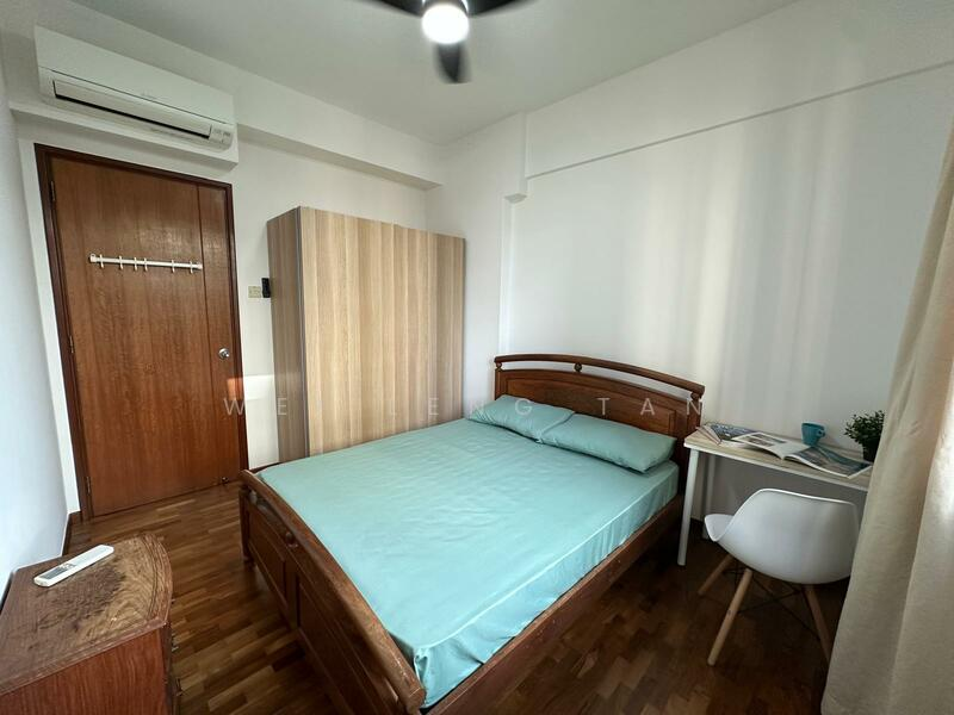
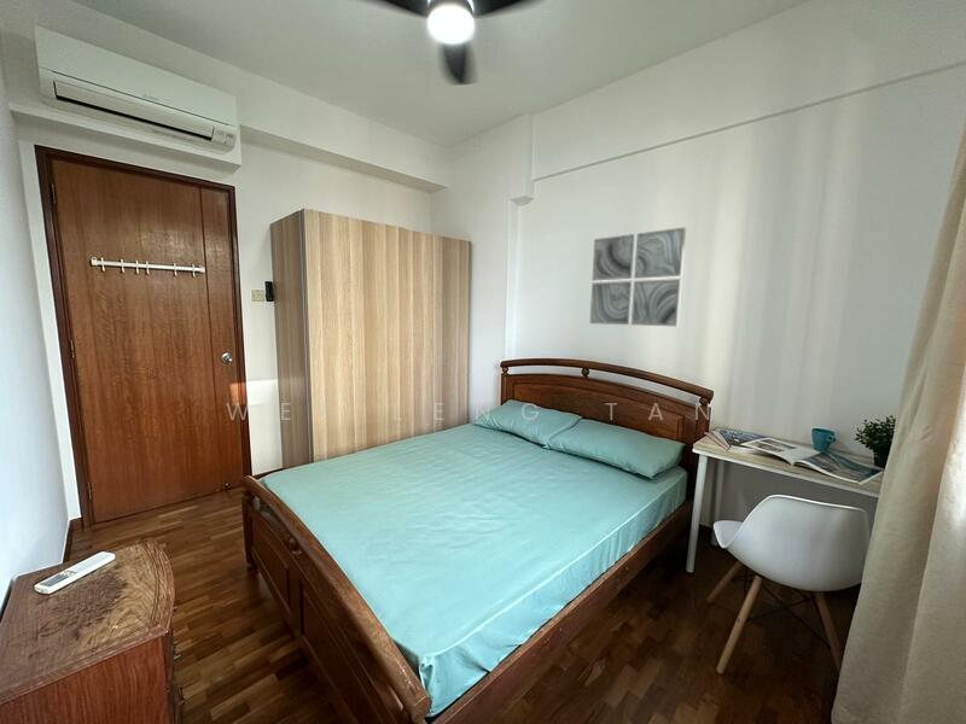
+ wall art (634, 281)
